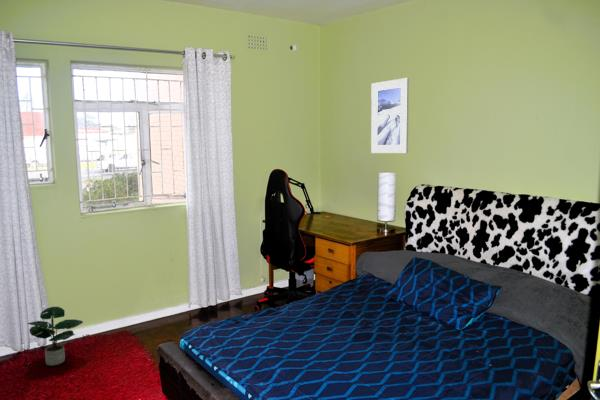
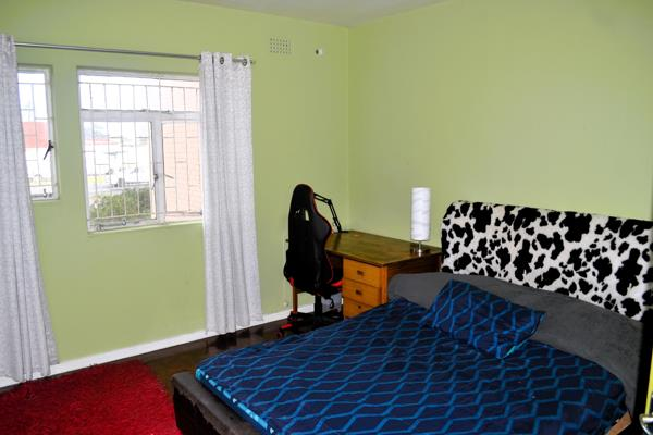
- potted plant (56, 336)
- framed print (389, 117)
